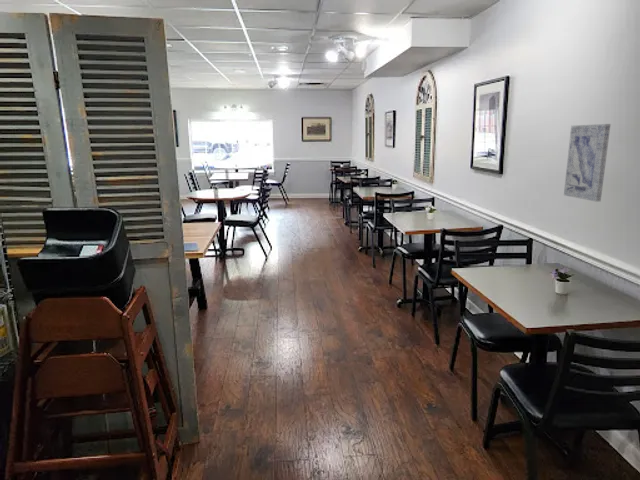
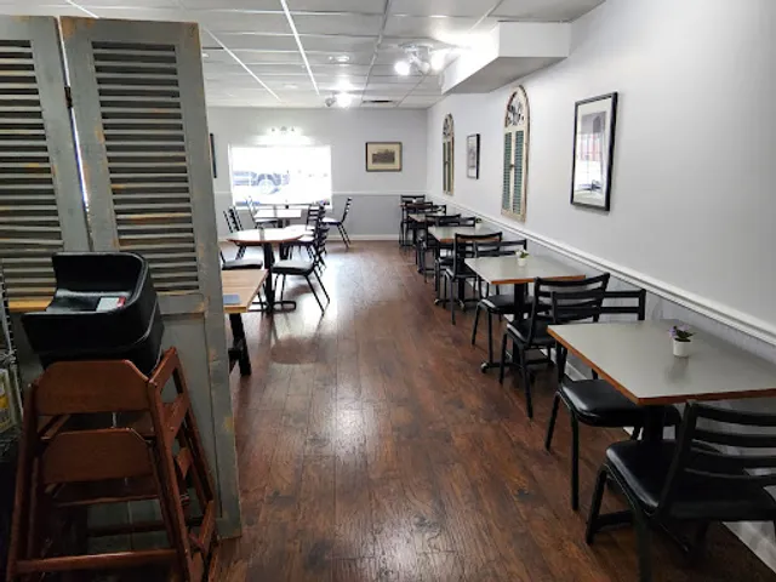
- wall art (585, 162)
